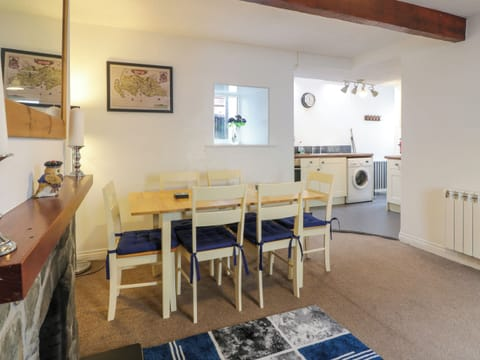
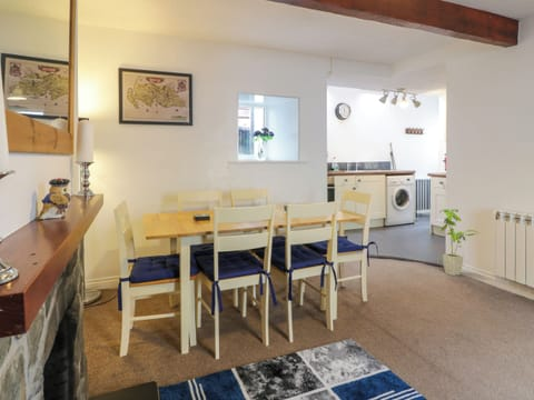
+ house plant (454, 241)
